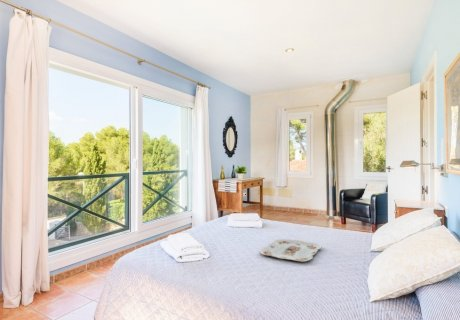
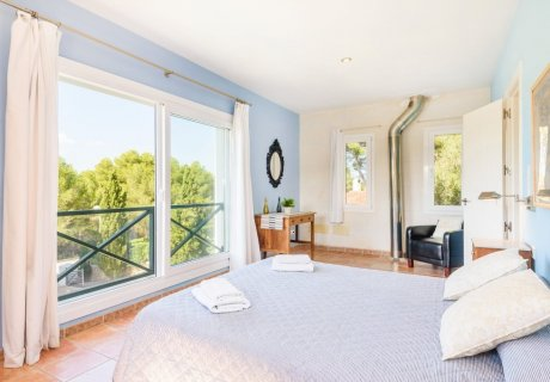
- serving tray (291, 249)
